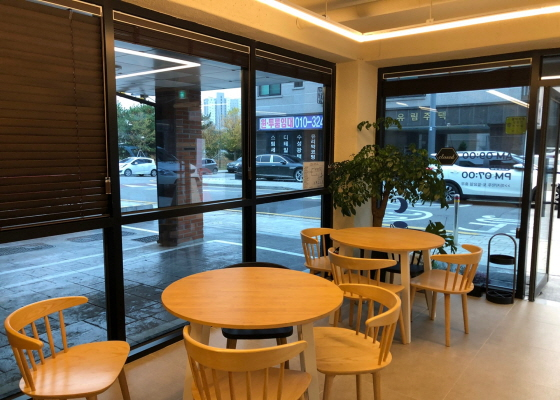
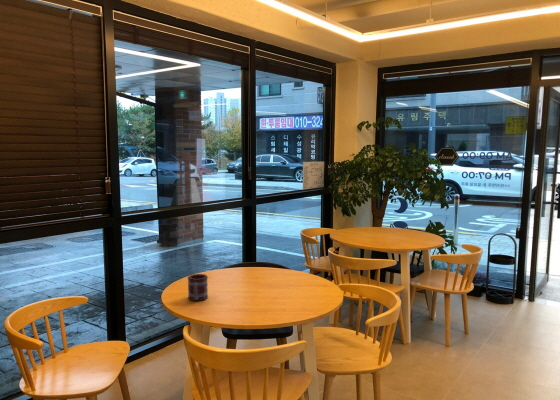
+ mug (197, 288)
